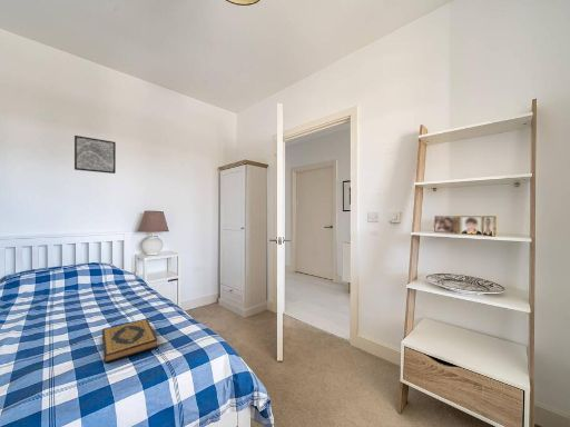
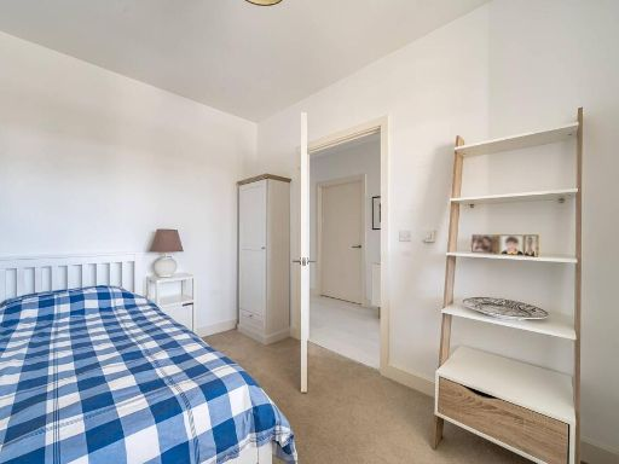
- hardback book (128, 337)
- wall art (96, 155)
